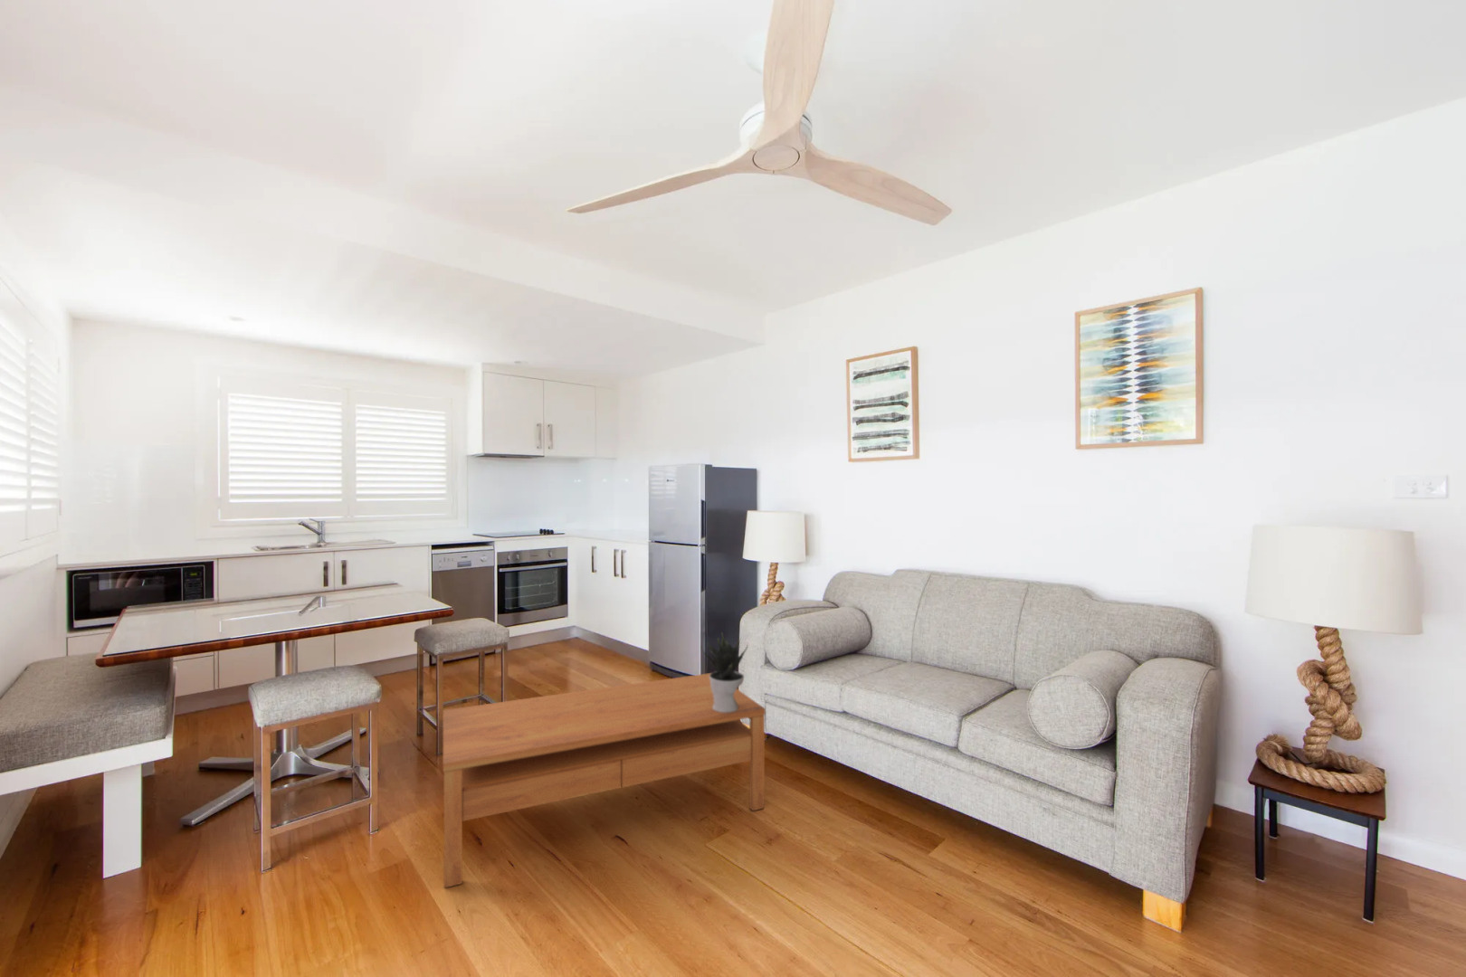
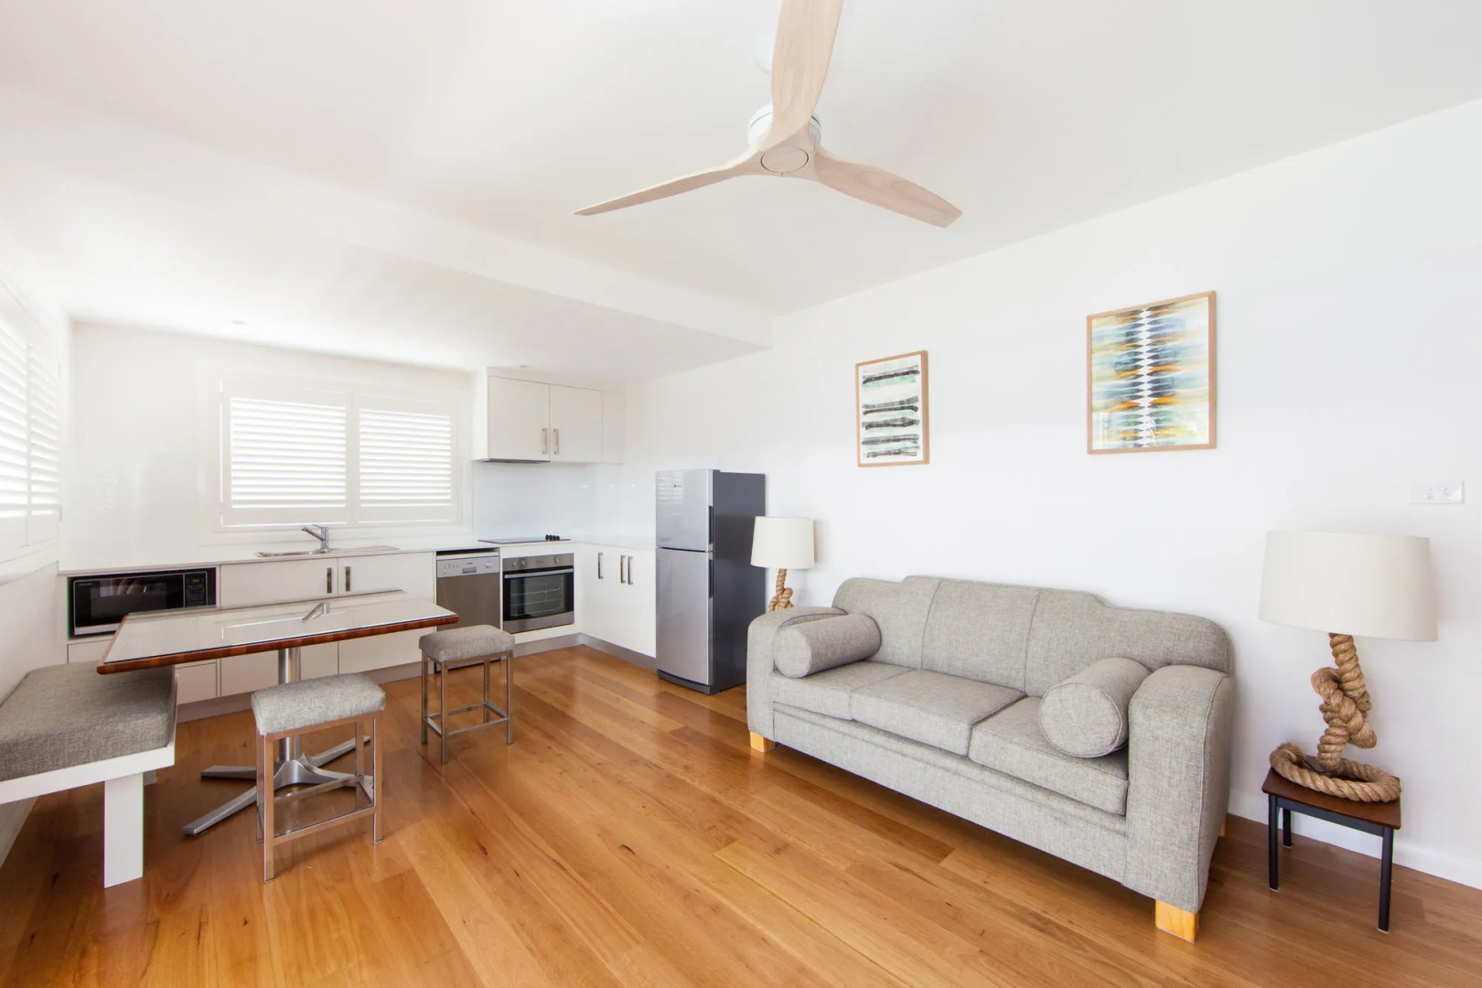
- coffee table (604, 759)
- potted plant (725, 670)
